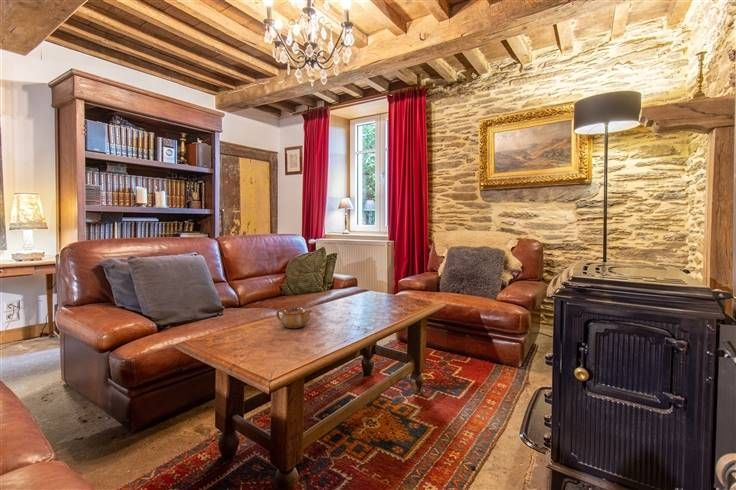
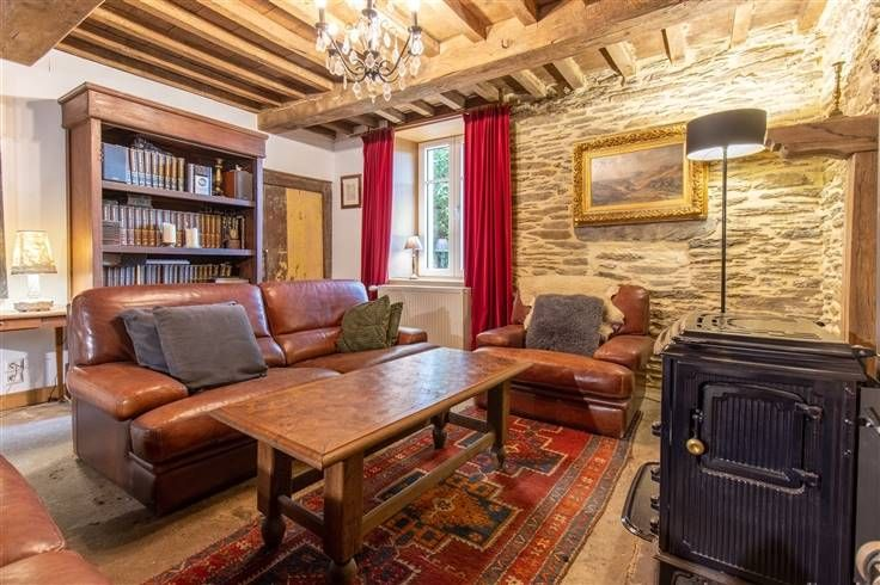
- teapot (294, 314)
